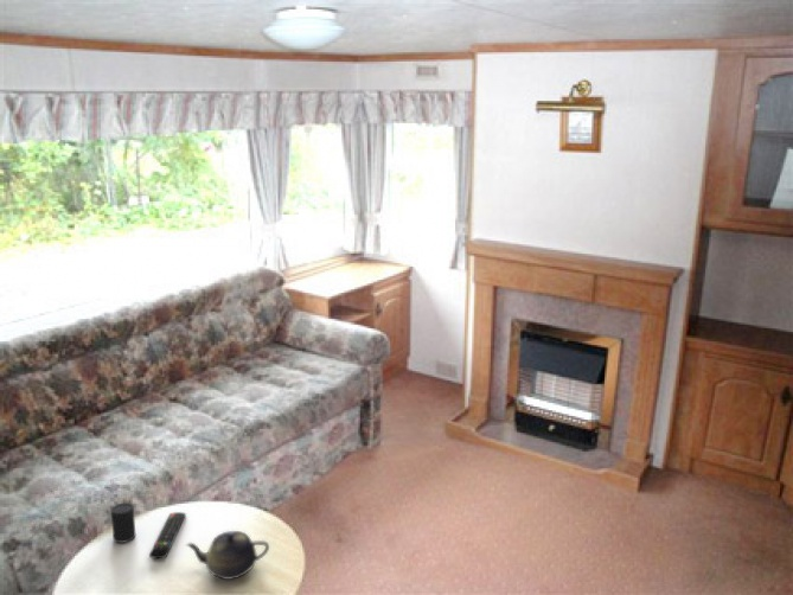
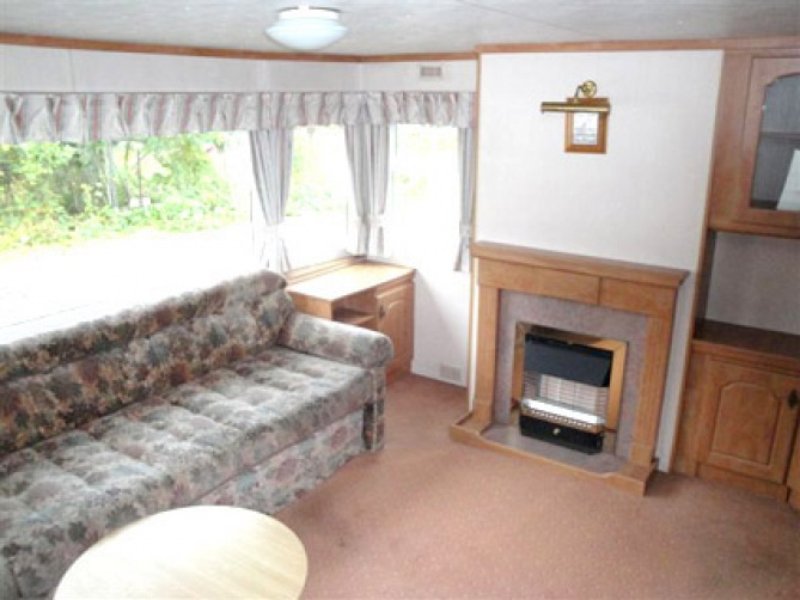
- remote control (168, 533)
- cup (123, 522)
- teapot (228, 551)
